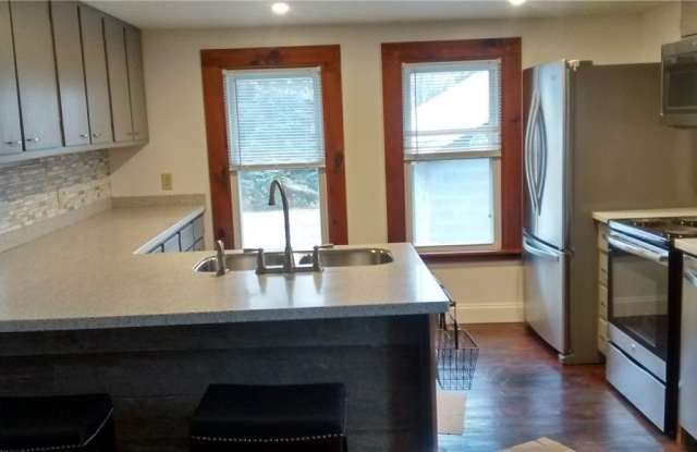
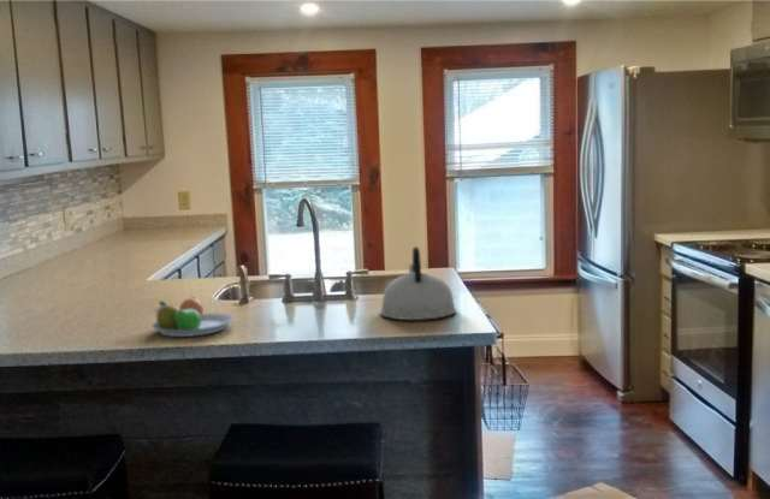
+ fruit bowl (190, 314)
+ kettle (416, 279)
